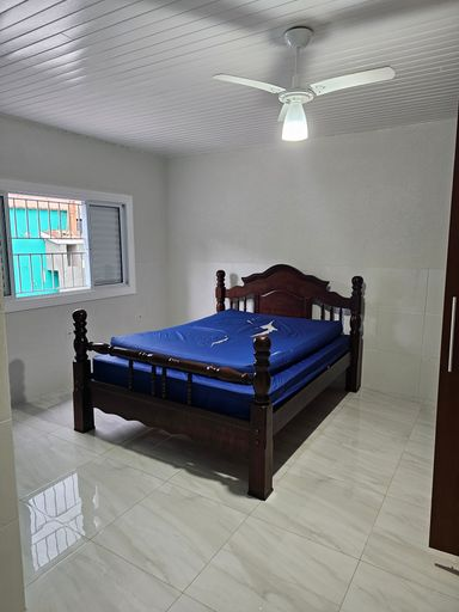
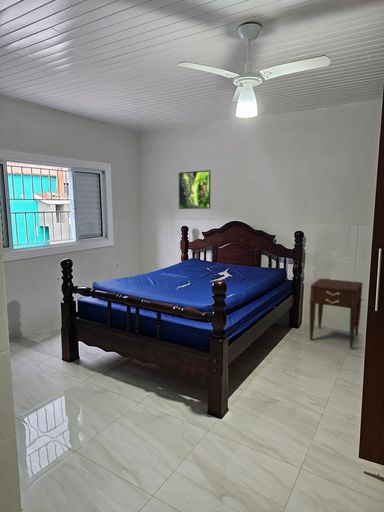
+ nightstand (338, 306)
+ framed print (194, 190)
